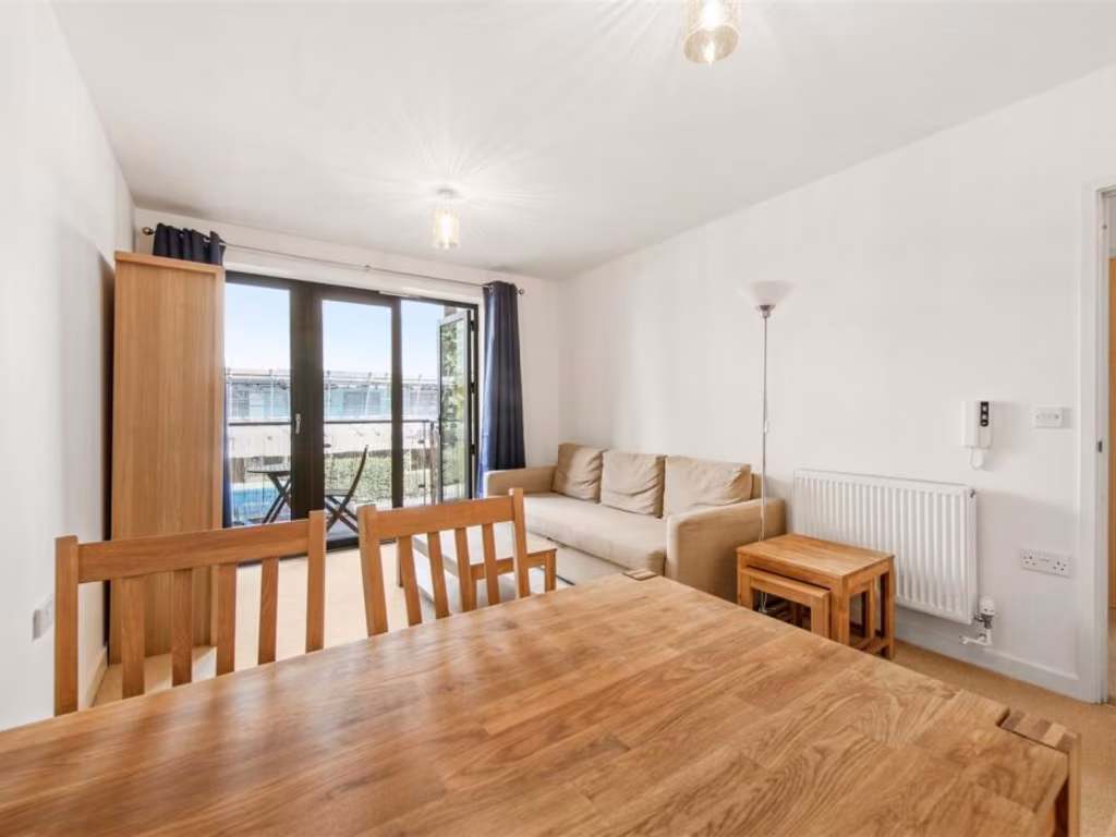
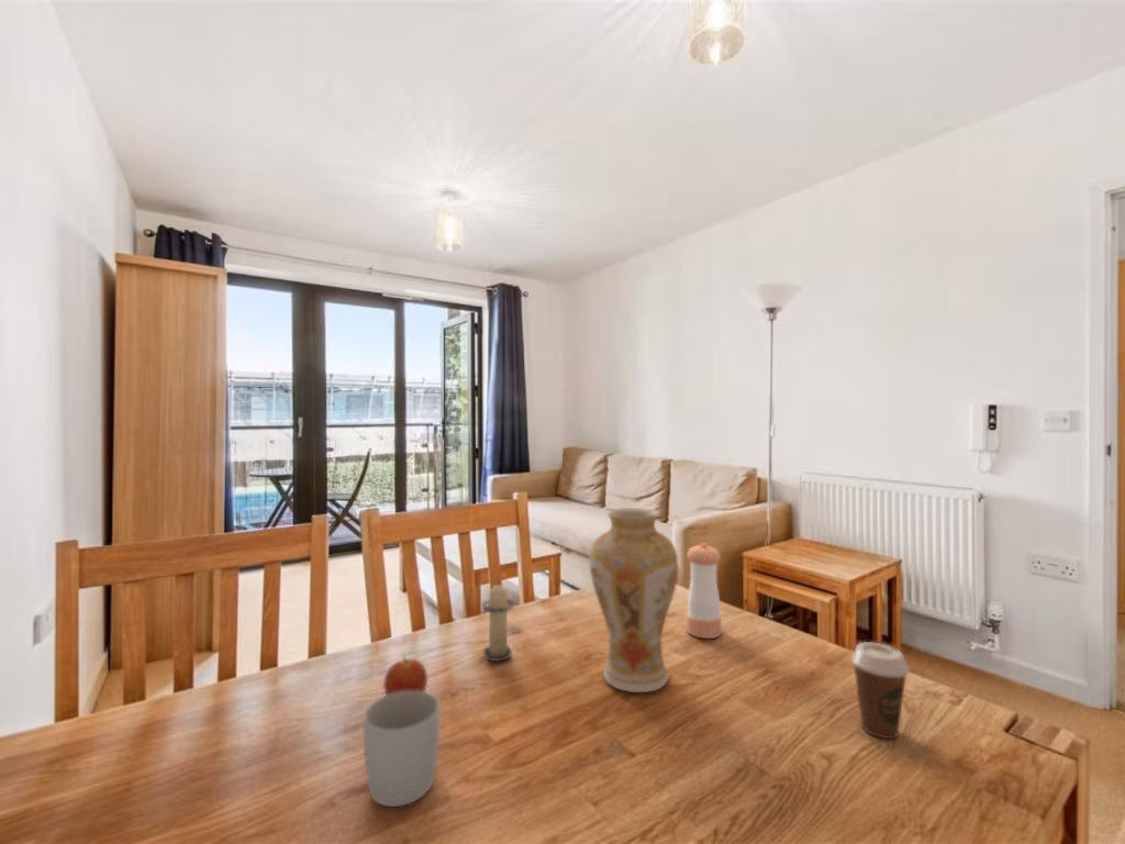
+ coffee cup (879, 689)
+ candle (498, 618)
+ fruit (405, 678)
+ mug (406, 738)
+ vase (633, 595)
+ pepper shaker (703, 587)
